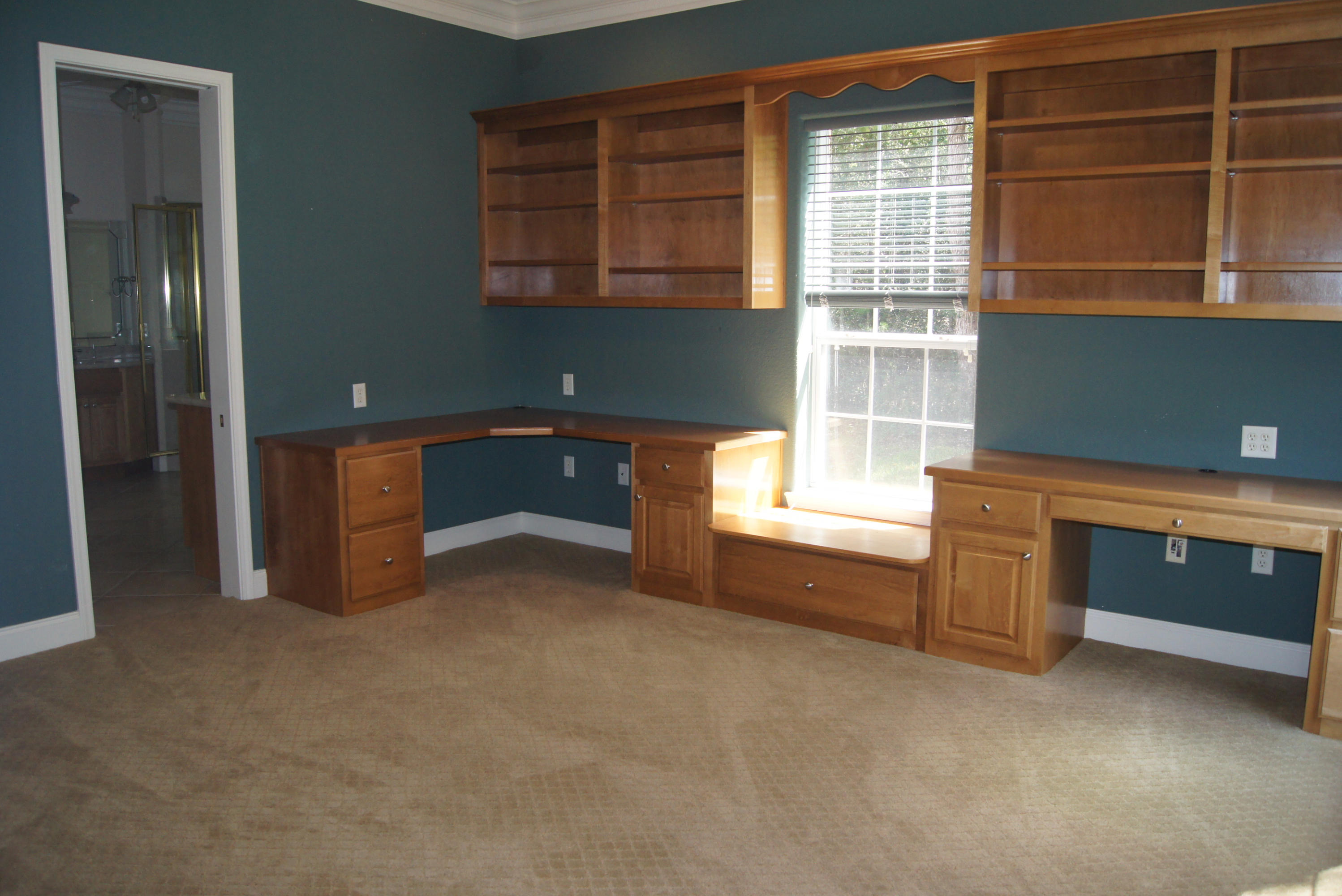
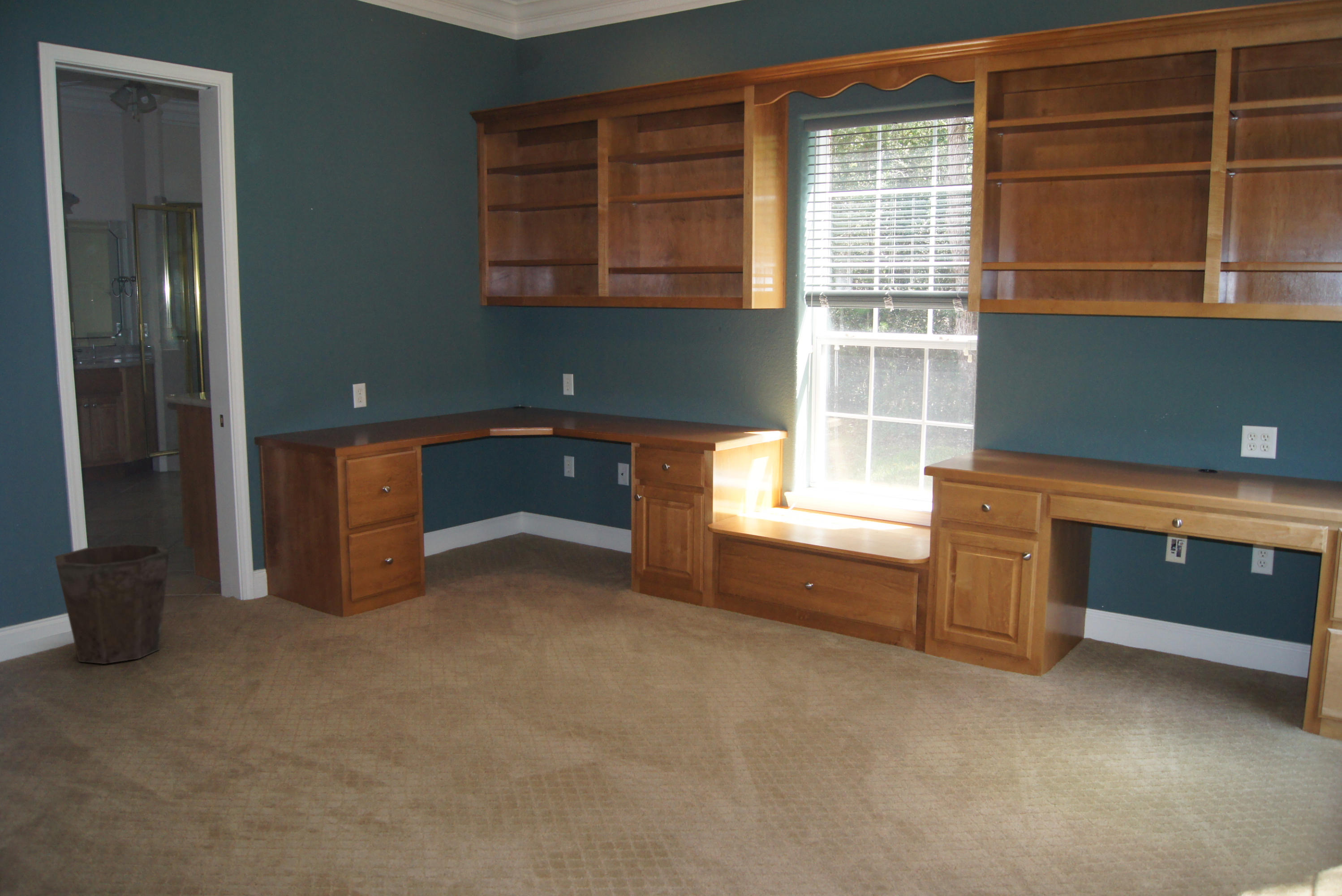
+ waste bin (116, 603)
